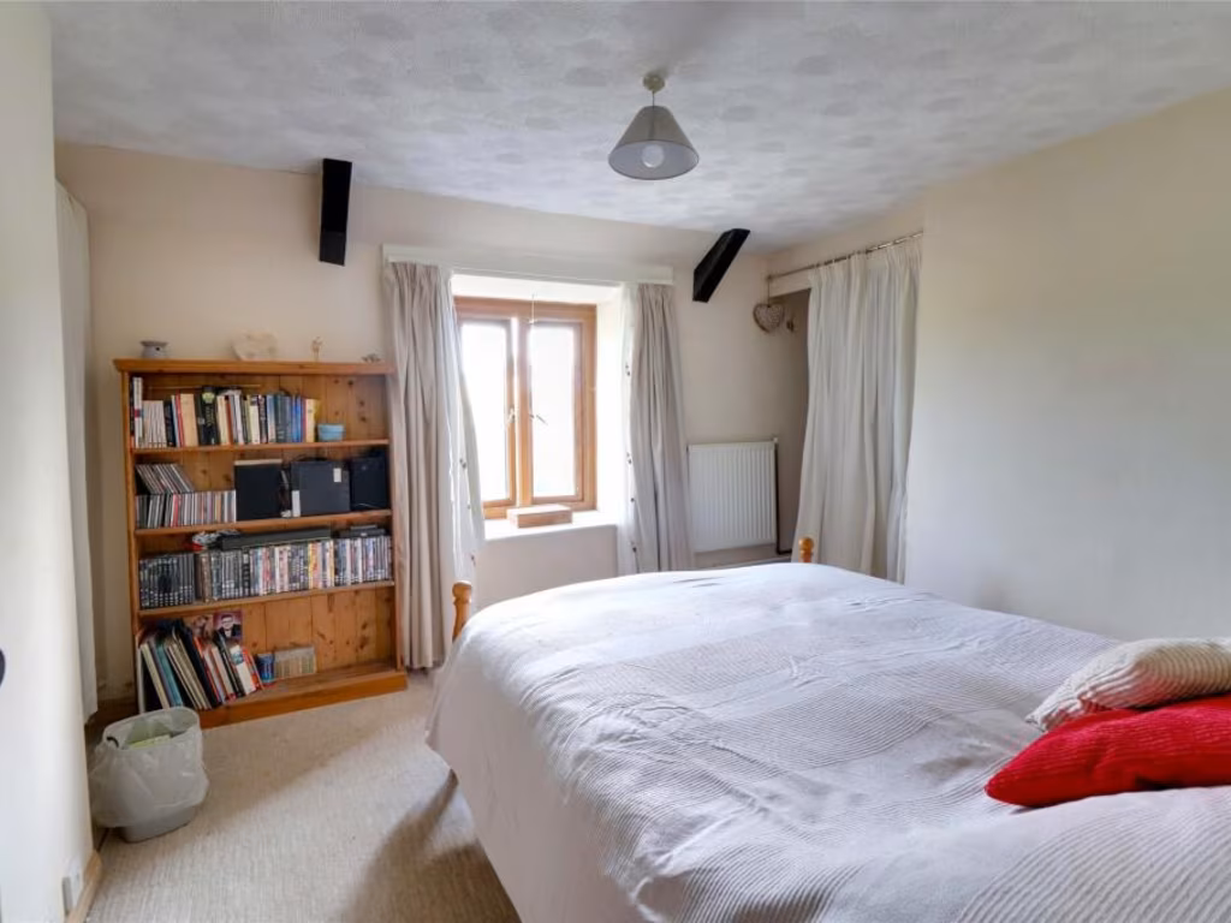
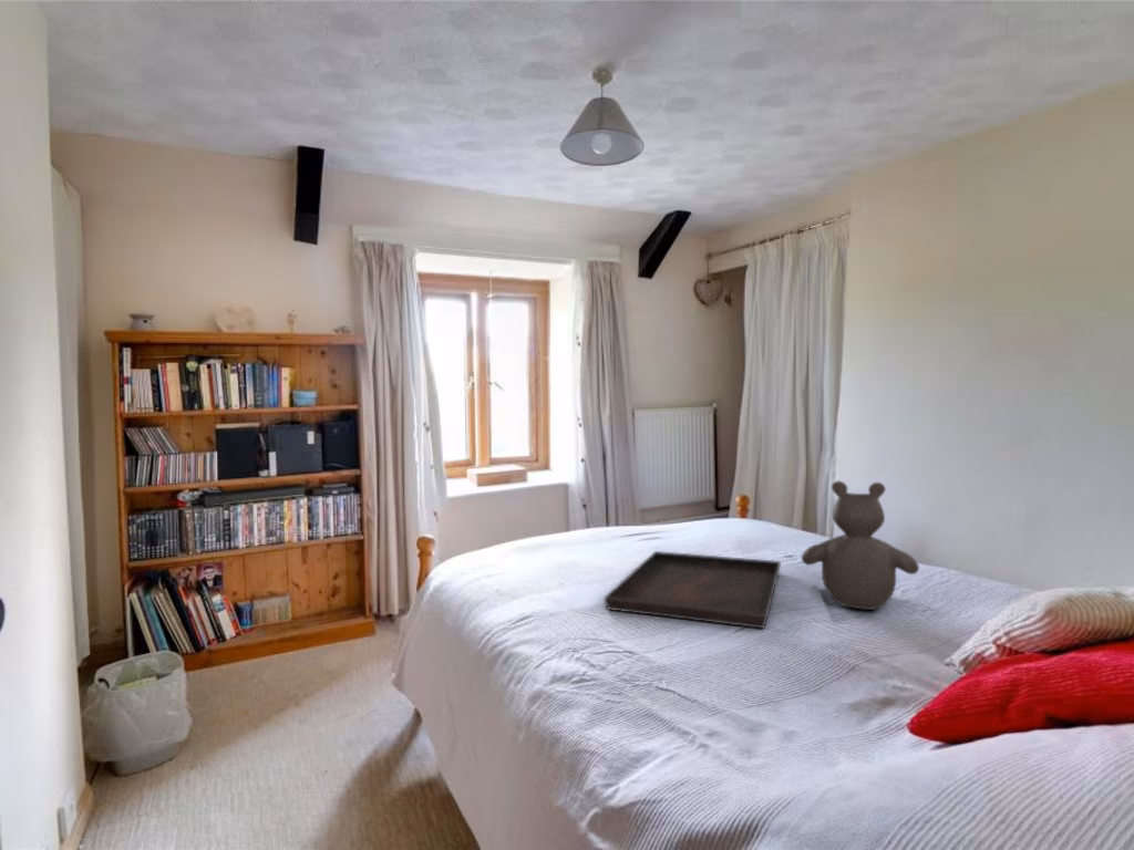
+ serving tray (700, 583)
+ teddy bear (857, 540)
